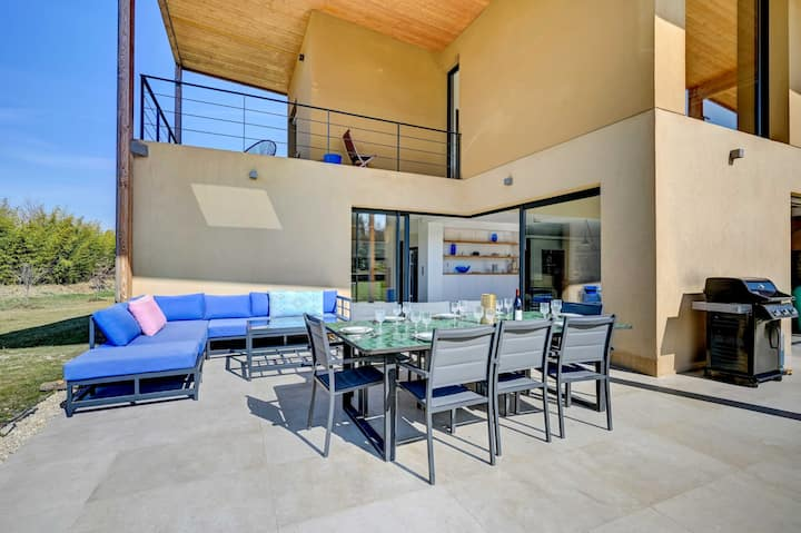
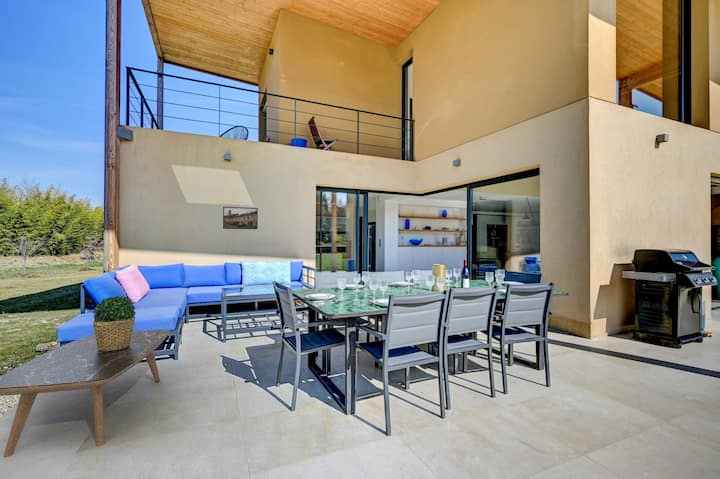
+ potted plant (114, 321)
+ coffee table (98, 380)
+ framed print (240, 218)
